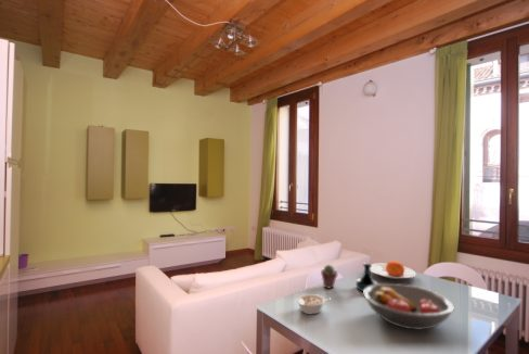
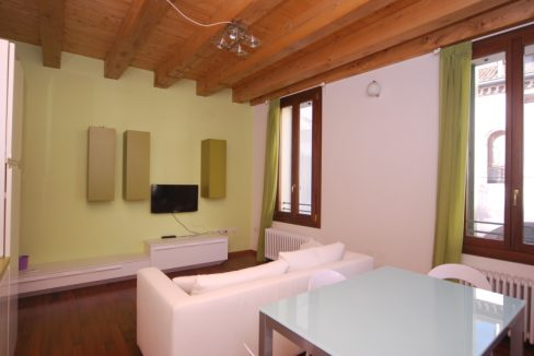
- legume (311, 303)
- tequila bottle (366, 276)
- fruit bowl (405, 305)
- plate (390, 268)
- potted succulent (328, 275)
